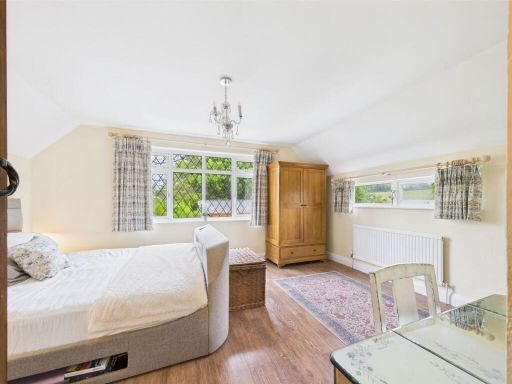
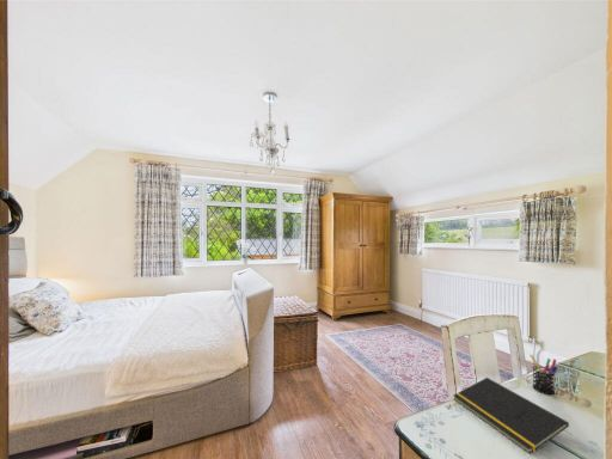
+ notepad (504, 409)
+ pen holder (545, 372)
